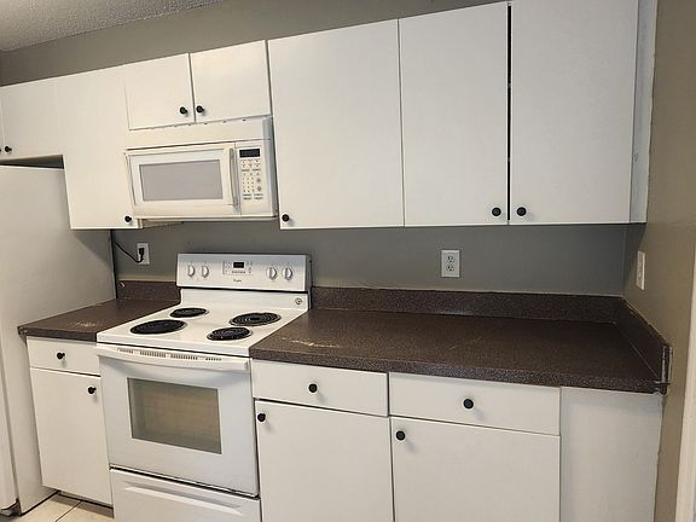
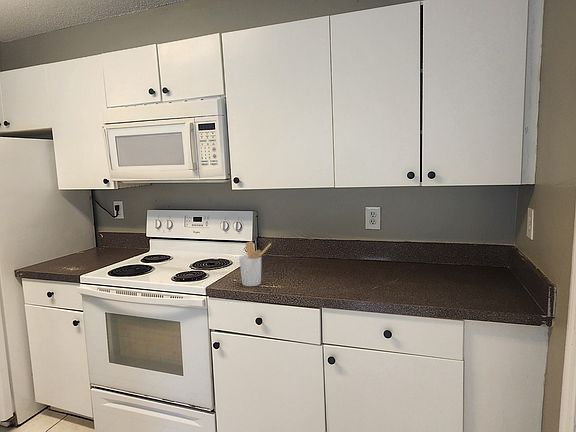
+ utensil holder (256, 263)
